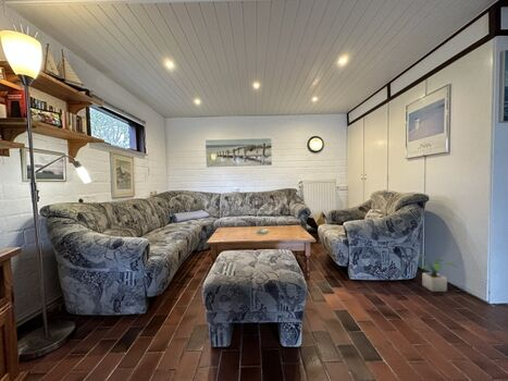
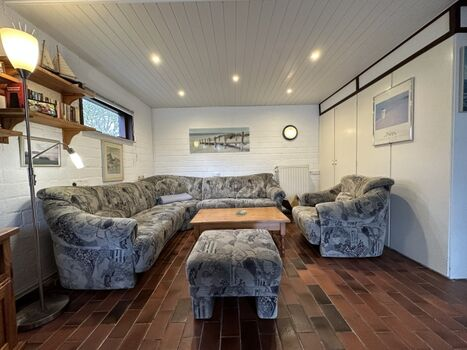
- potted plant (433, 272)
